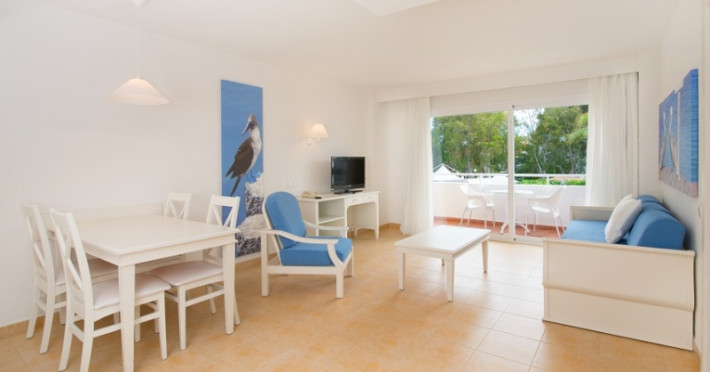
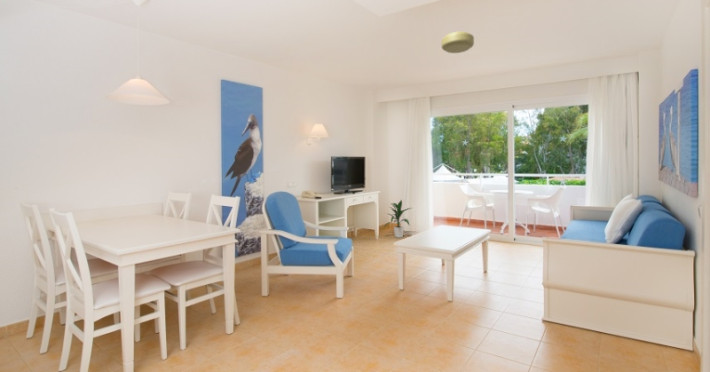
+ ceiling light (457, 42)
+ indoor plant (397, 218)
